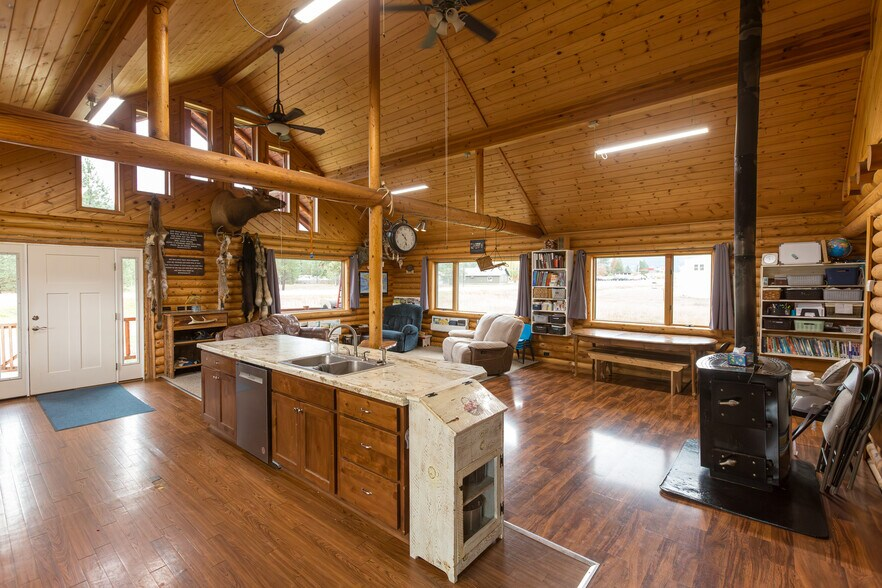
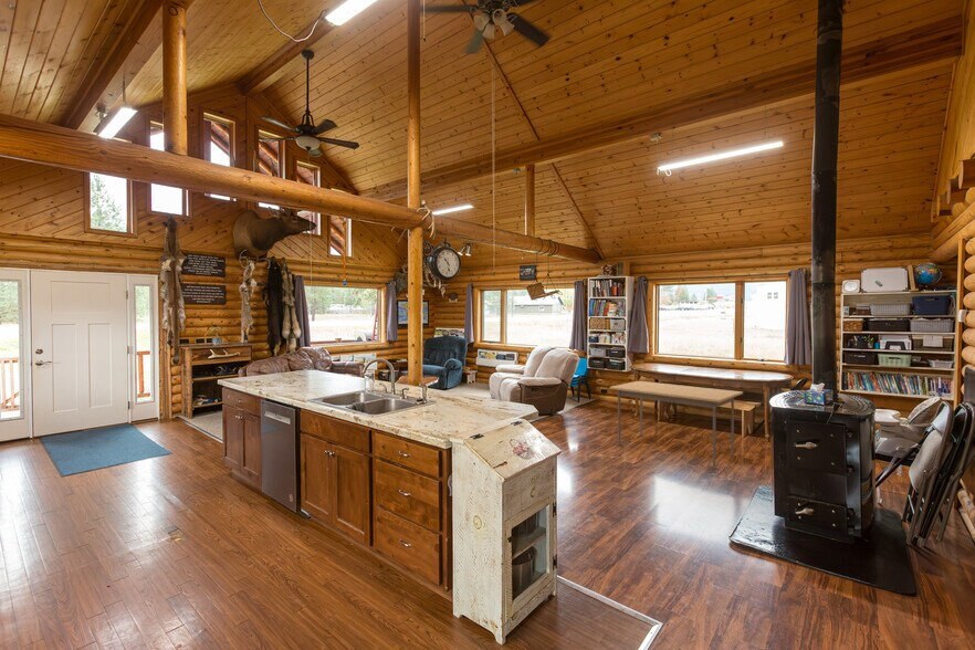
+ dining table (675, 402)
